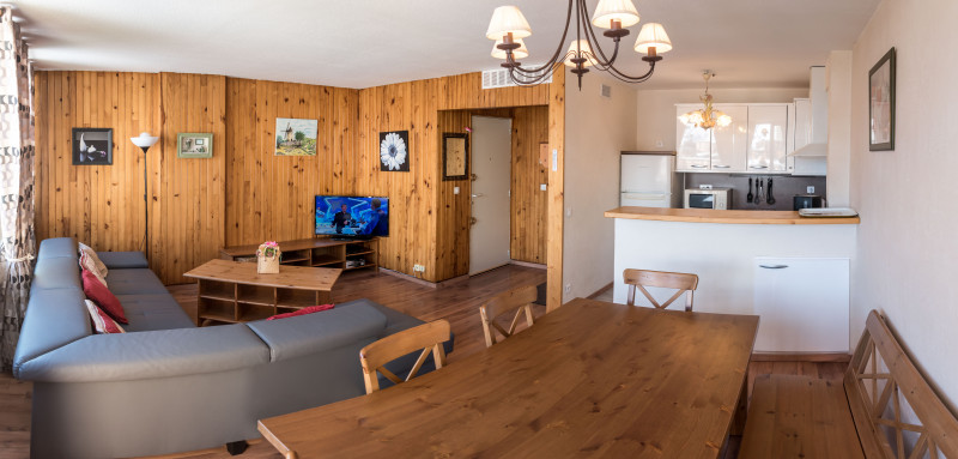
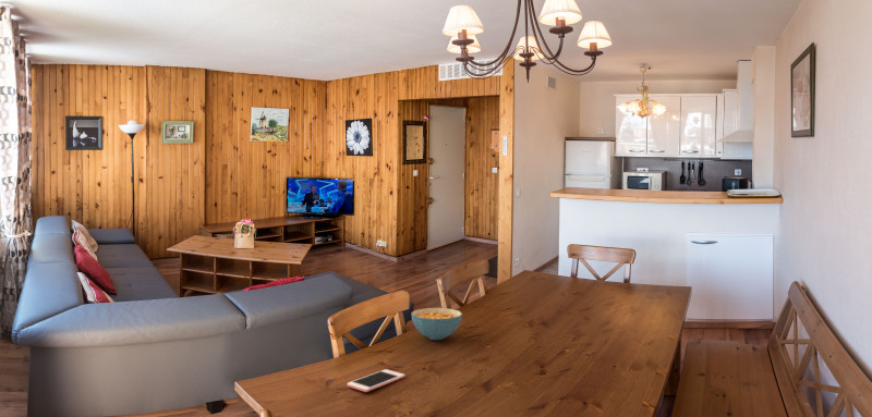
+ cell phone (376, 380)
+ cereal bowl (436, 326)
